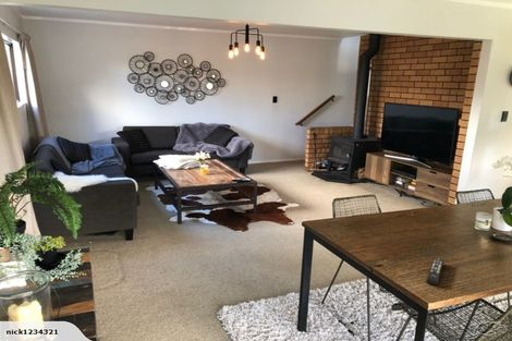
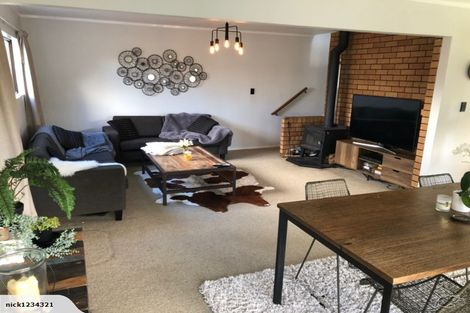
- remote control (435, 270)
